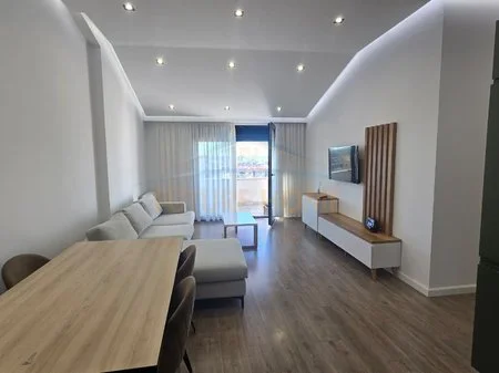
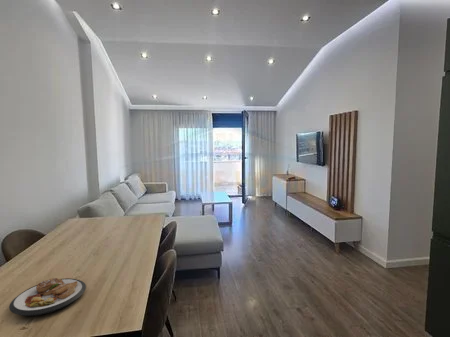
+ plate (50, 293)
